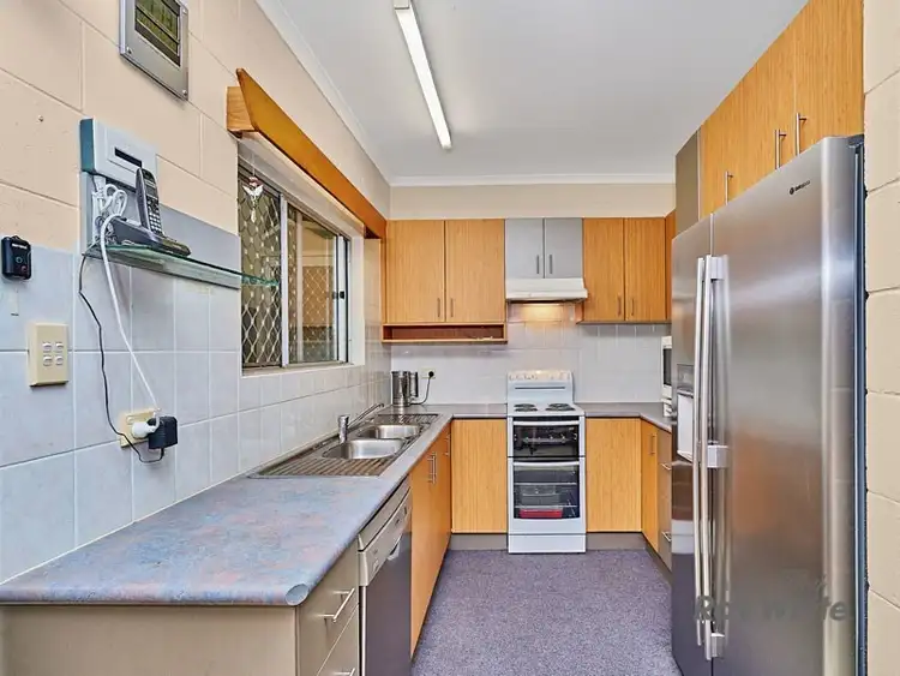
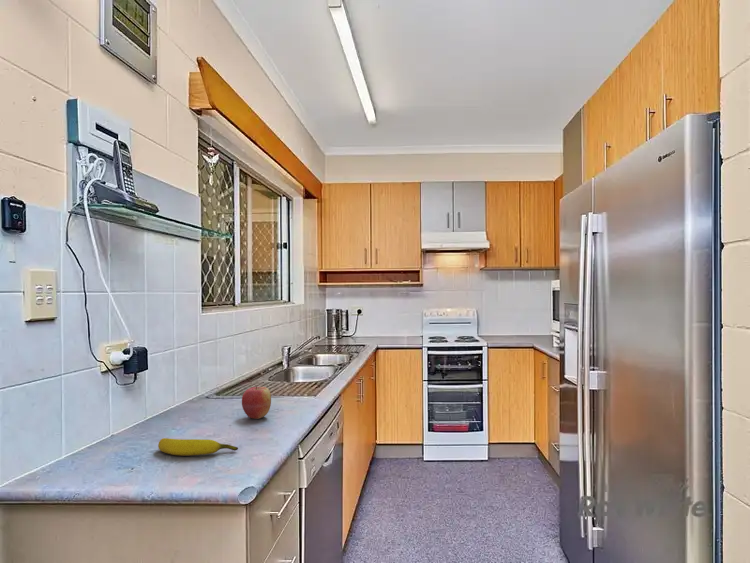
+ apple (256, 401)
+ banana (193, 444)
